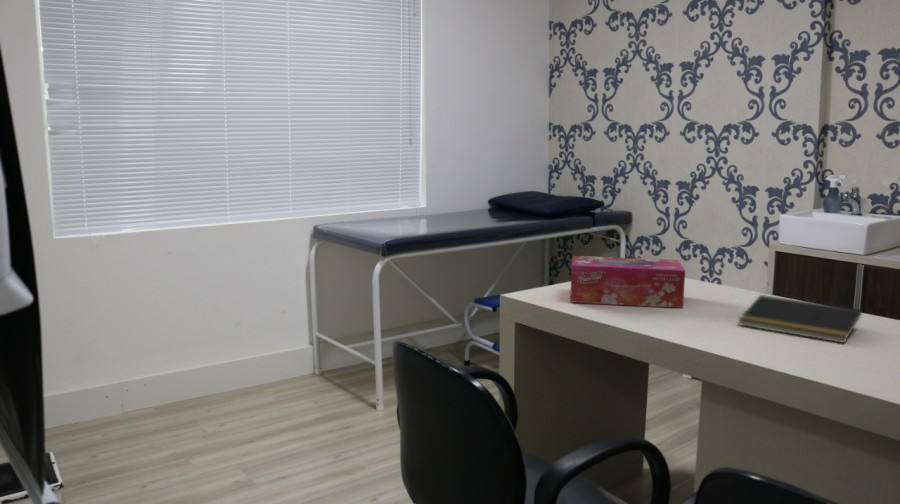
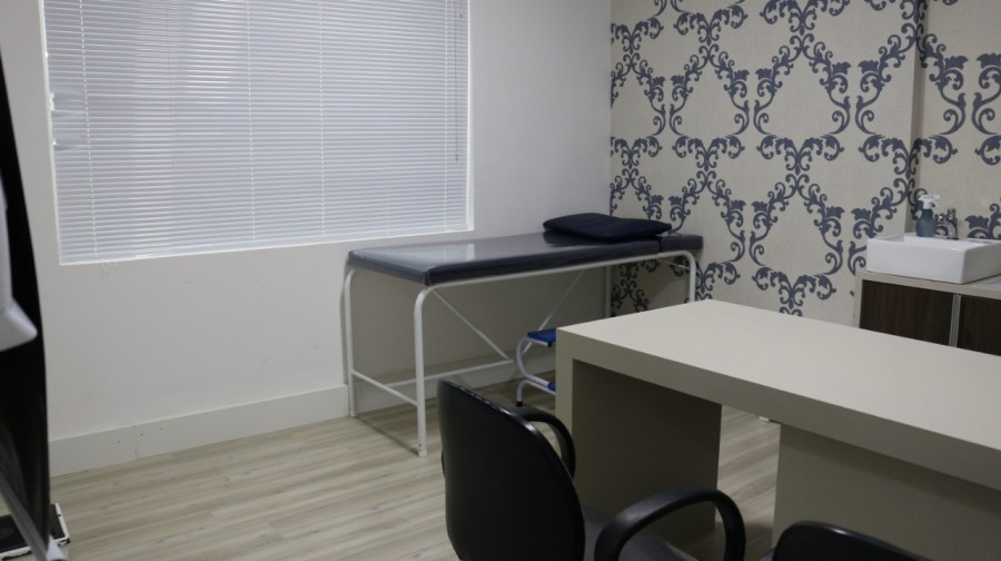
- tissue box (625, 280)
- notepad (799, 317)
